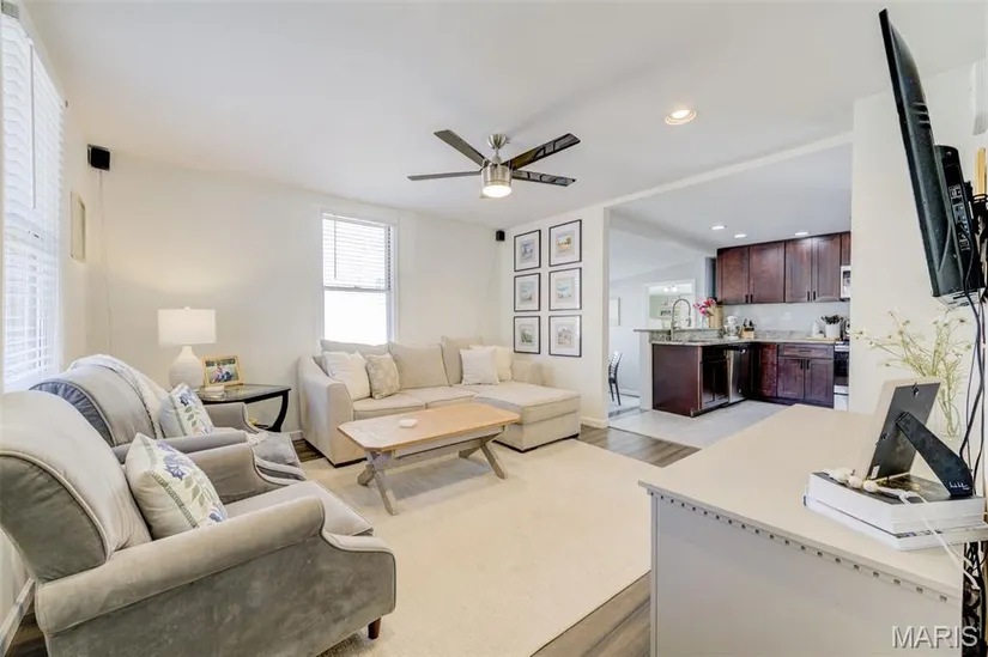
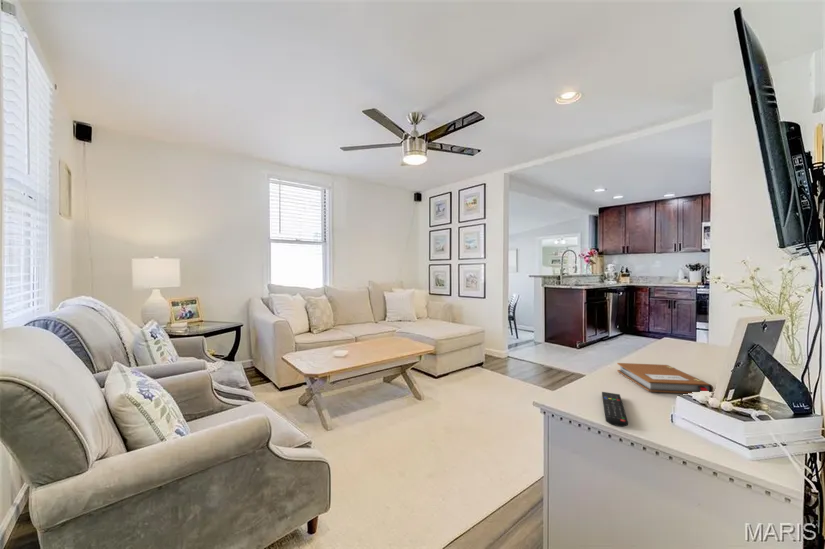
+ notebook (661, 377)
+ remote control (613, 407)
